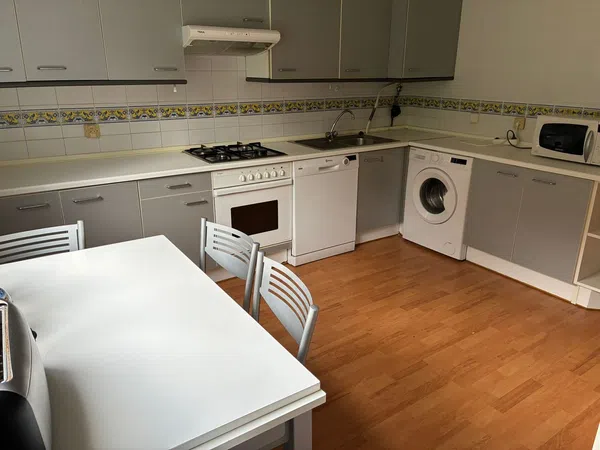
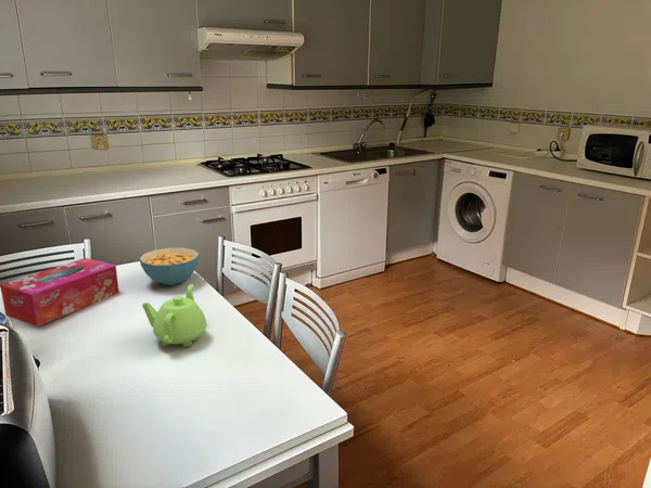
+ tissue box (63, 288)
+ cereal bowl (170, 269)
+ teapot (175, 317)
